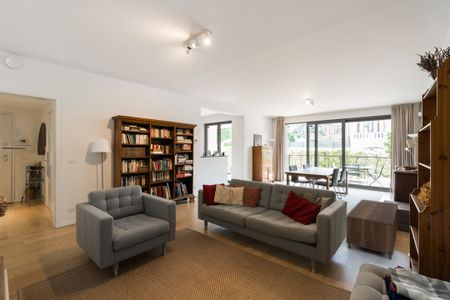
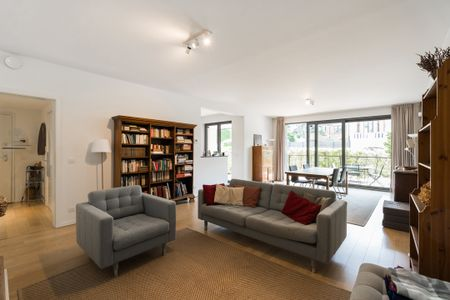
- coffee table (374, 223)
